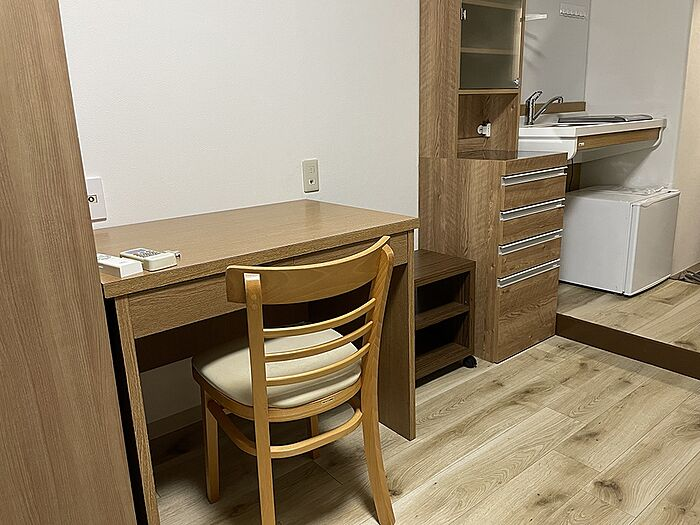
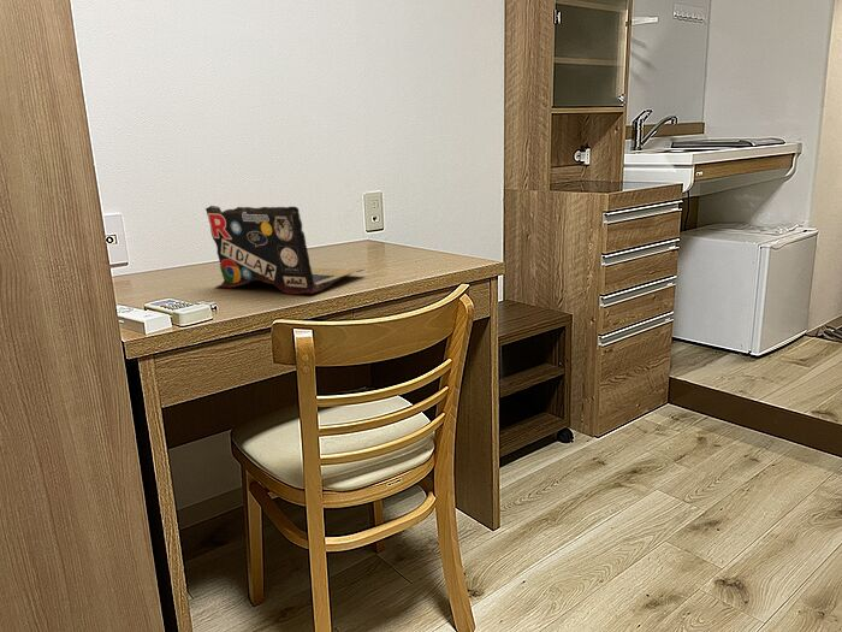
+ laptop (287, 241)
